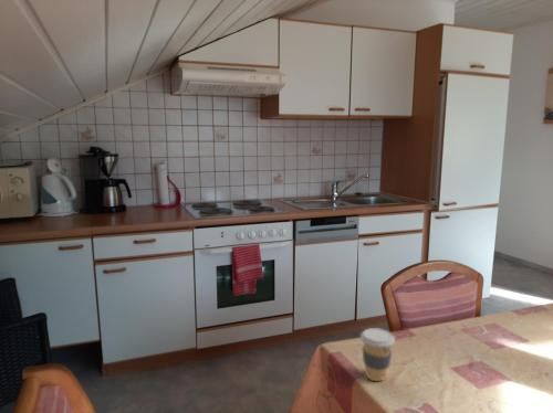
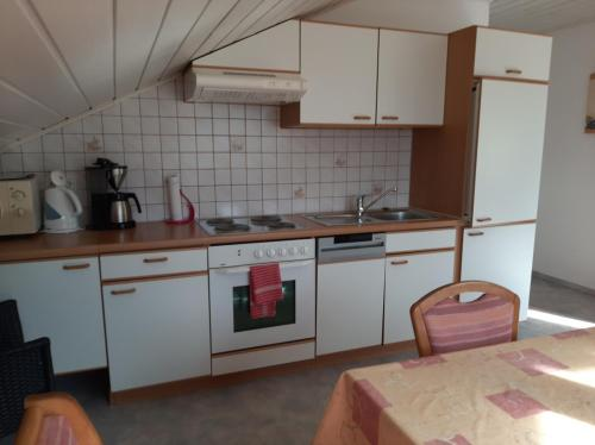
- coffee cup (376, 354)
